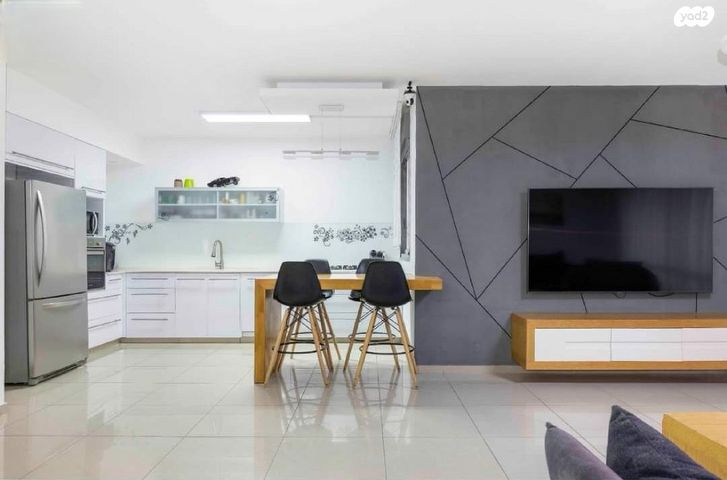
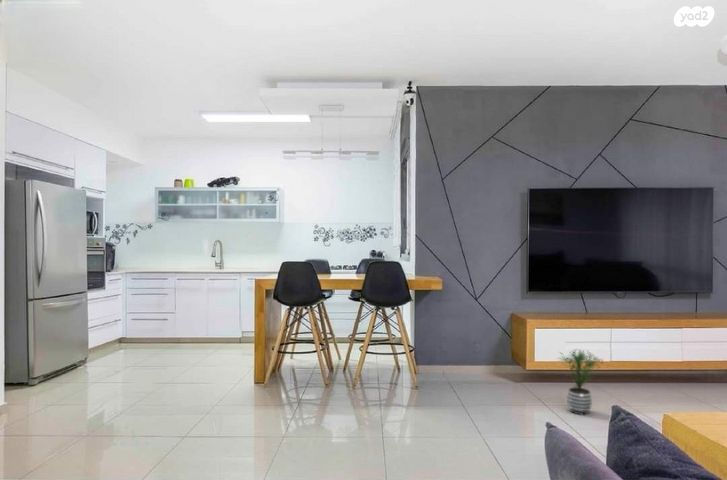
+ potted plant (580, 381)
